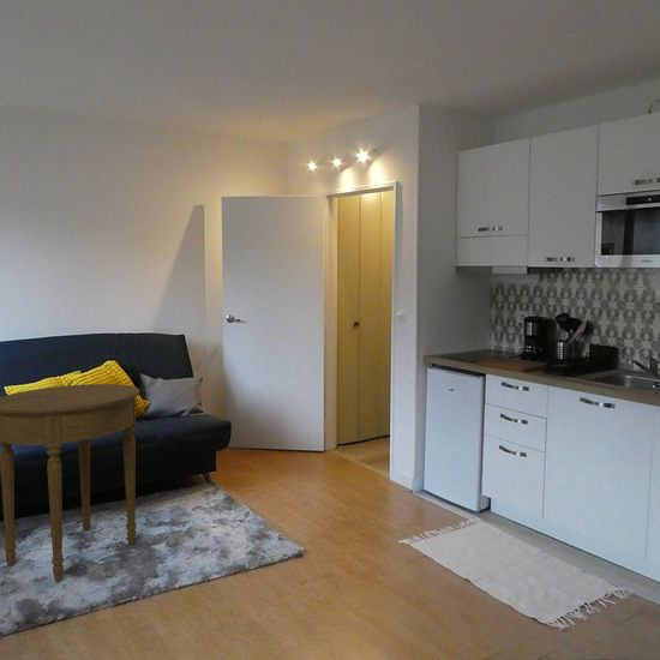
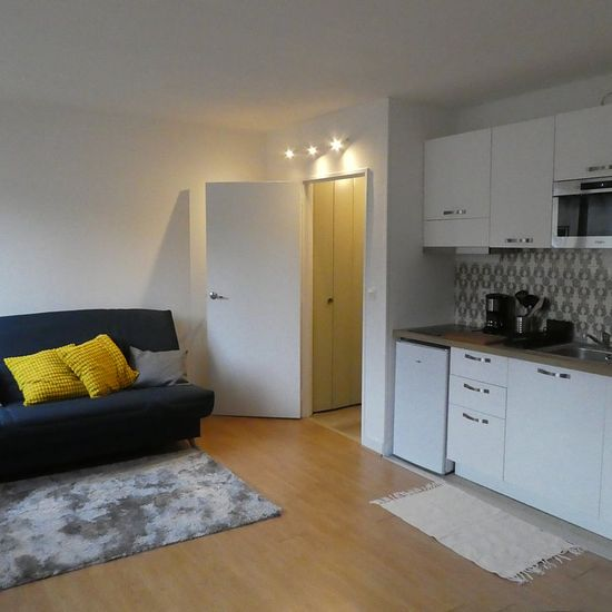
- side table (61, 474)
